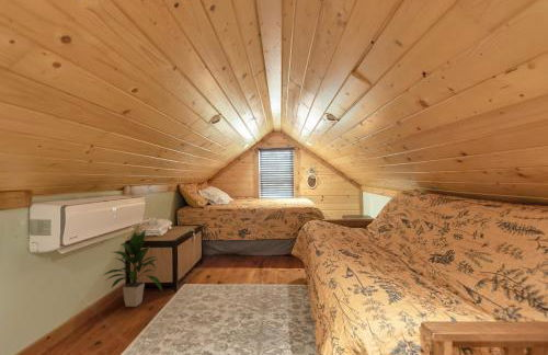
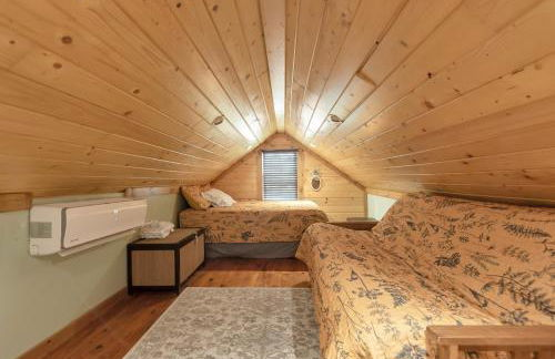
- indoor plant (135, 268)
